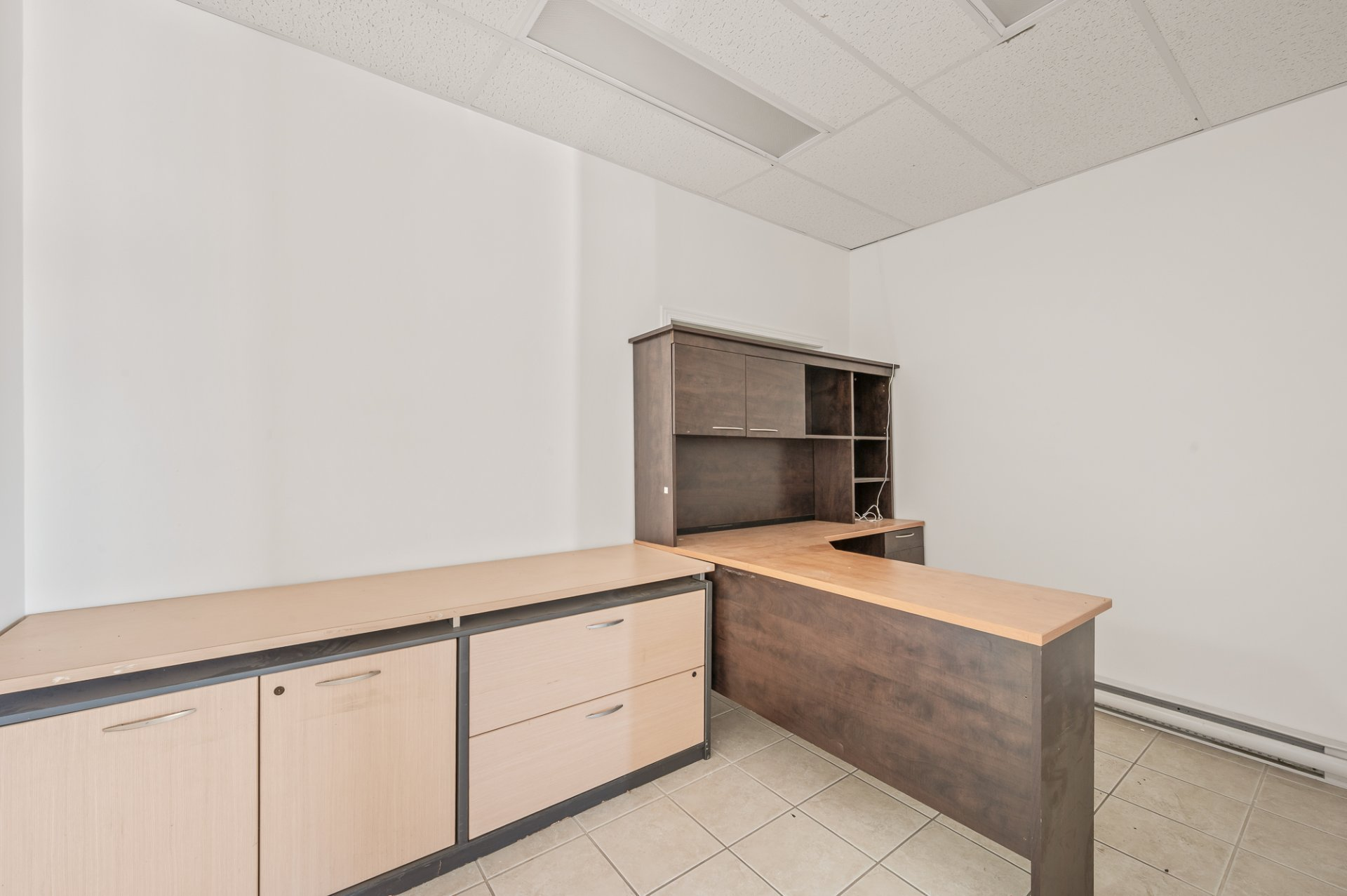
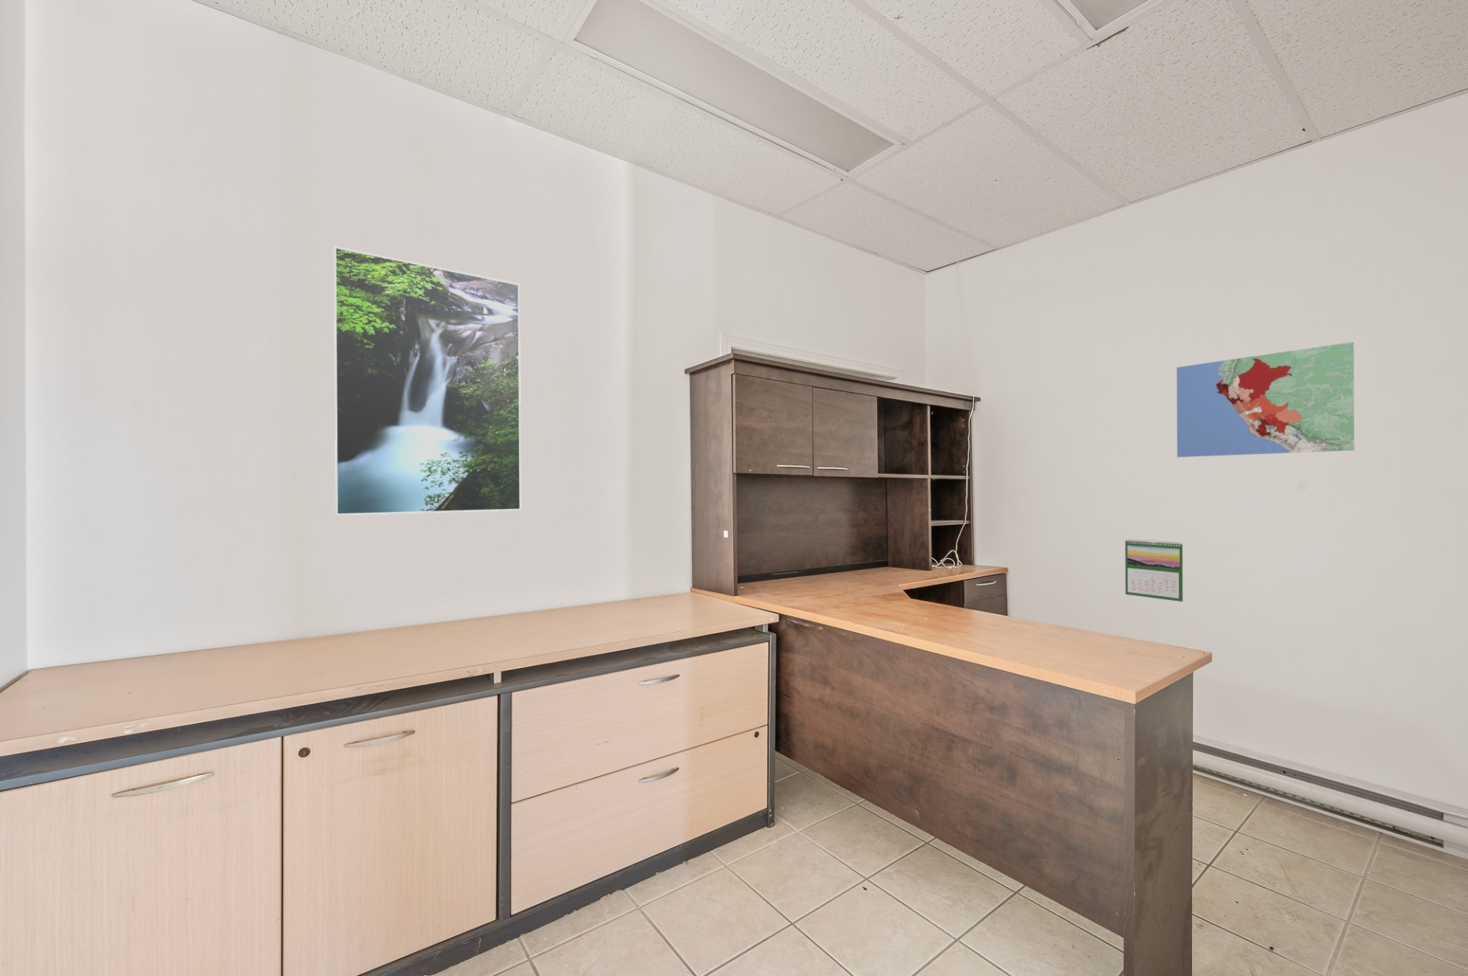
+ map (1257, 404)
+ calendar (1153, 569)
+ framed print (434, 390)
